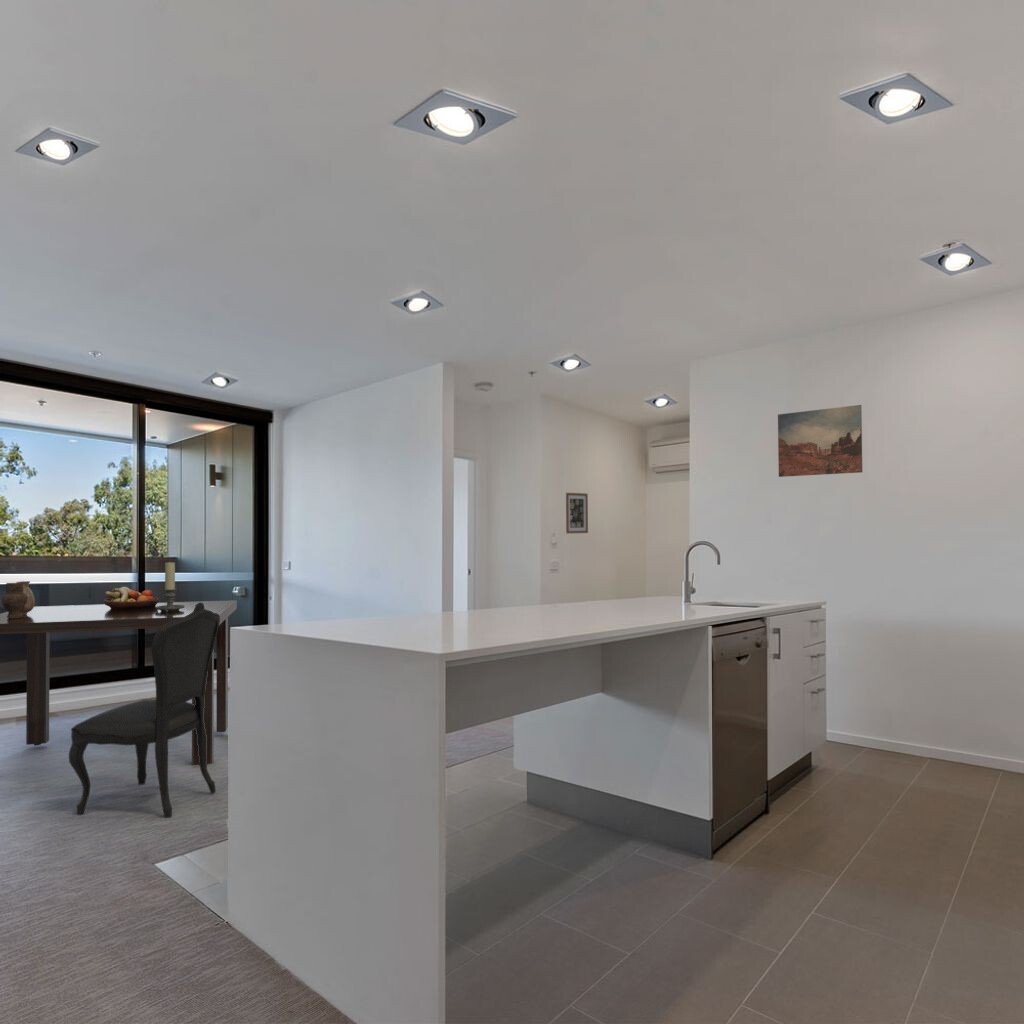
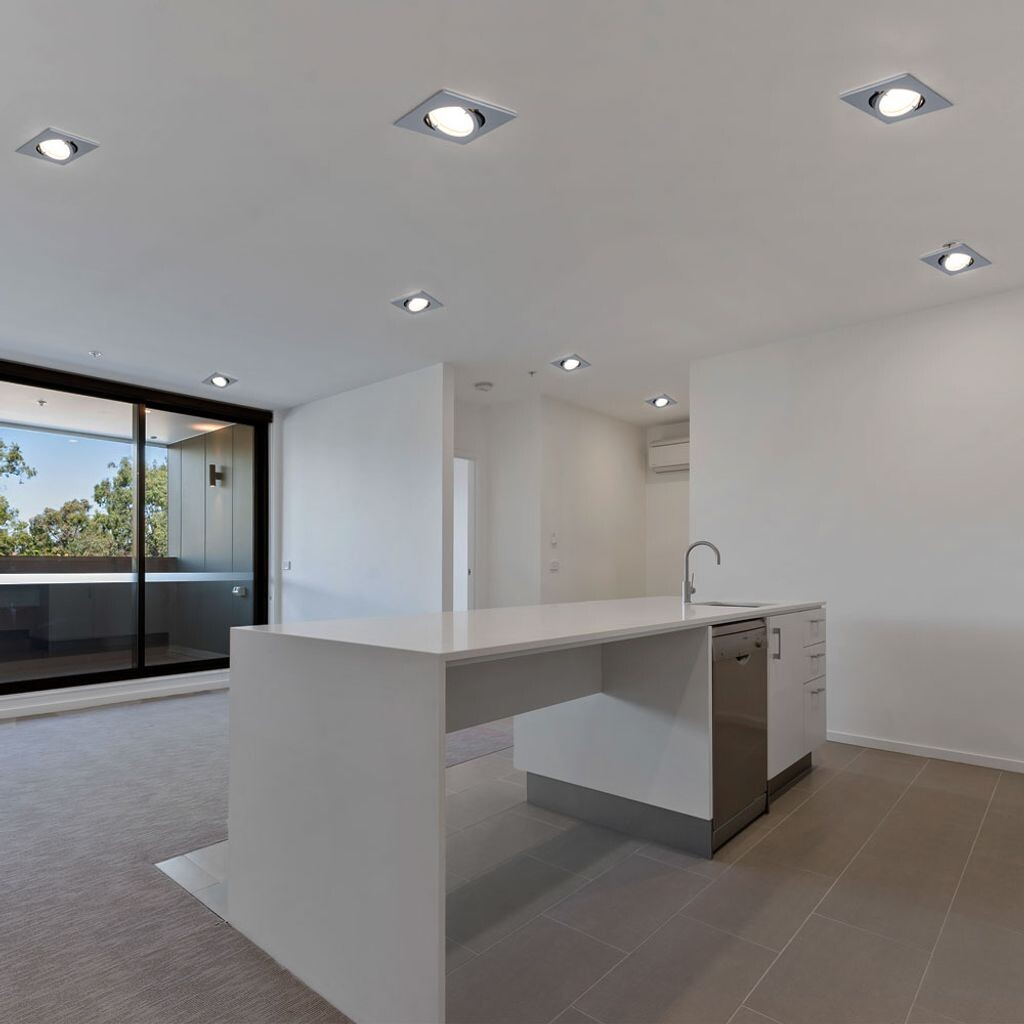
- dining chair (147, 701)
- fruit bowl (131, 596)
- vase (18, 598)
- candle holder (169, 586)
- wall art (818, 442)
- wall art (577, 513)
- dining table (115, 629)
